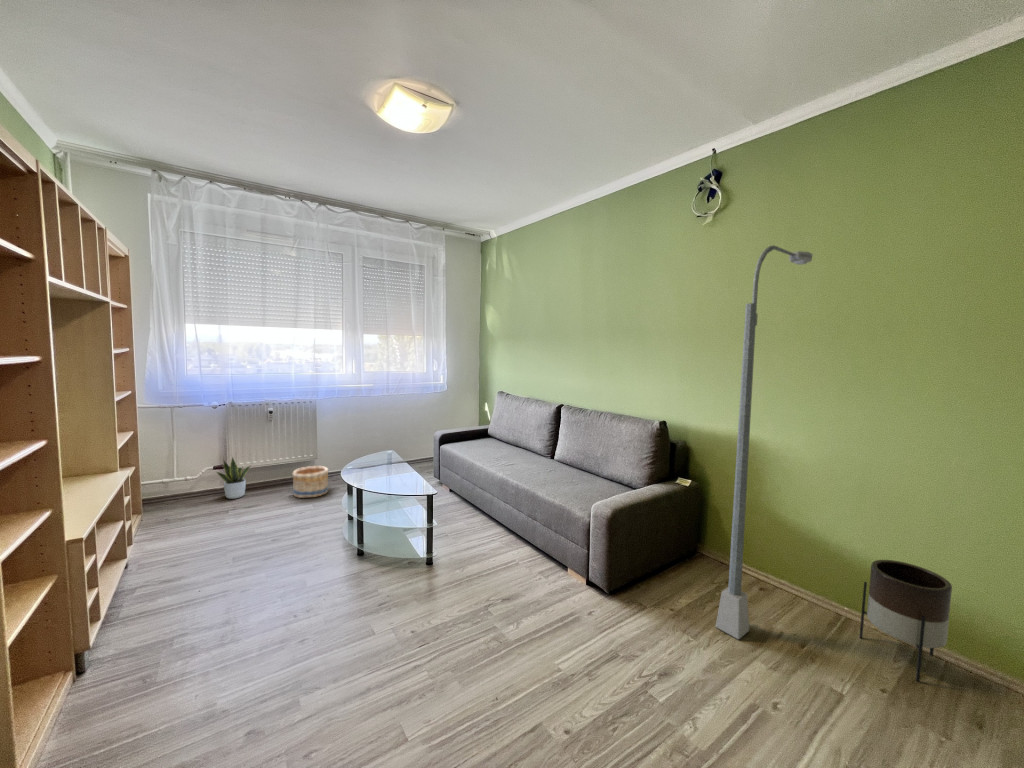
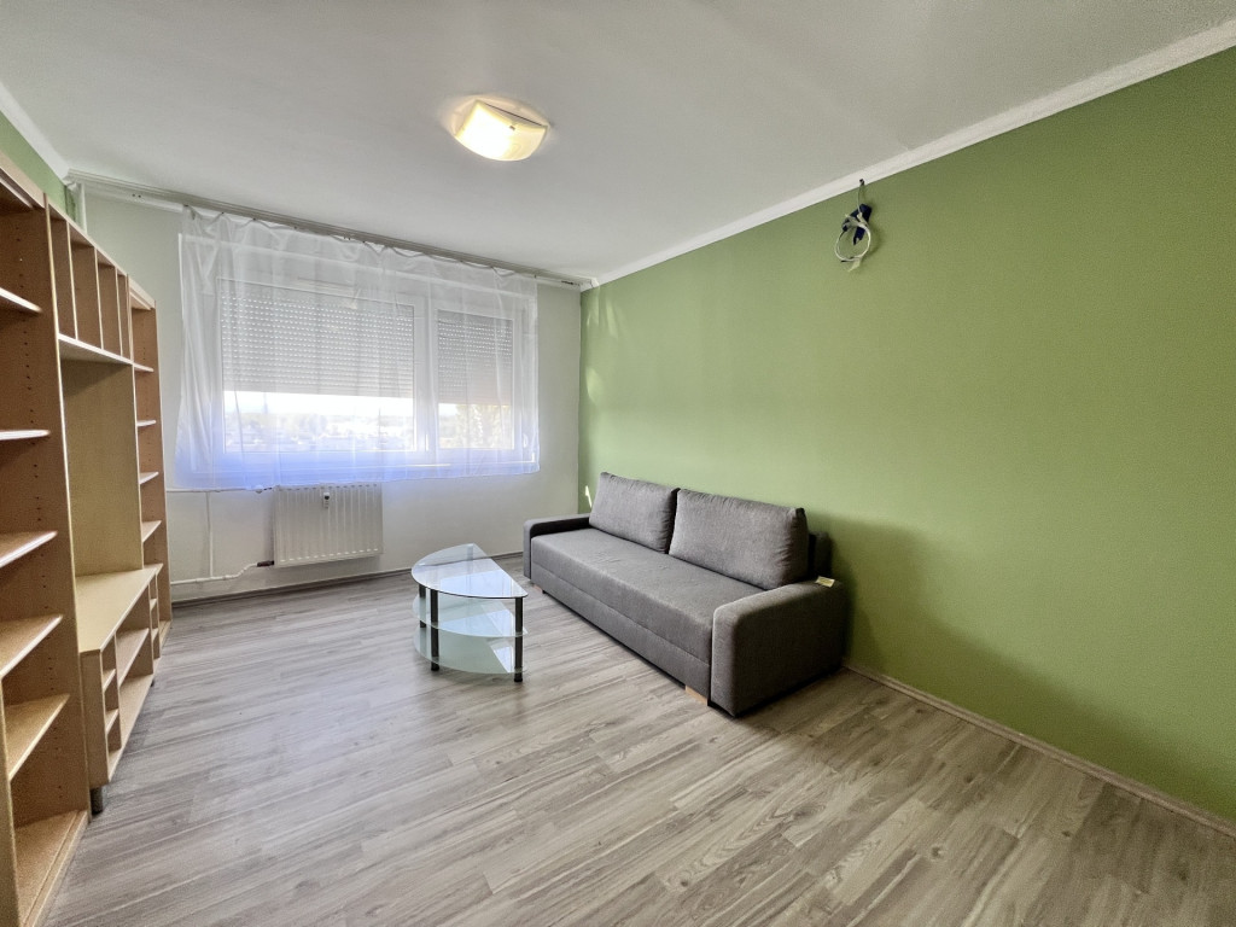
- planter (902, 614)
- floor lamp (749, 433)
- potted plant (235, 475)
- basket (311, 481)
